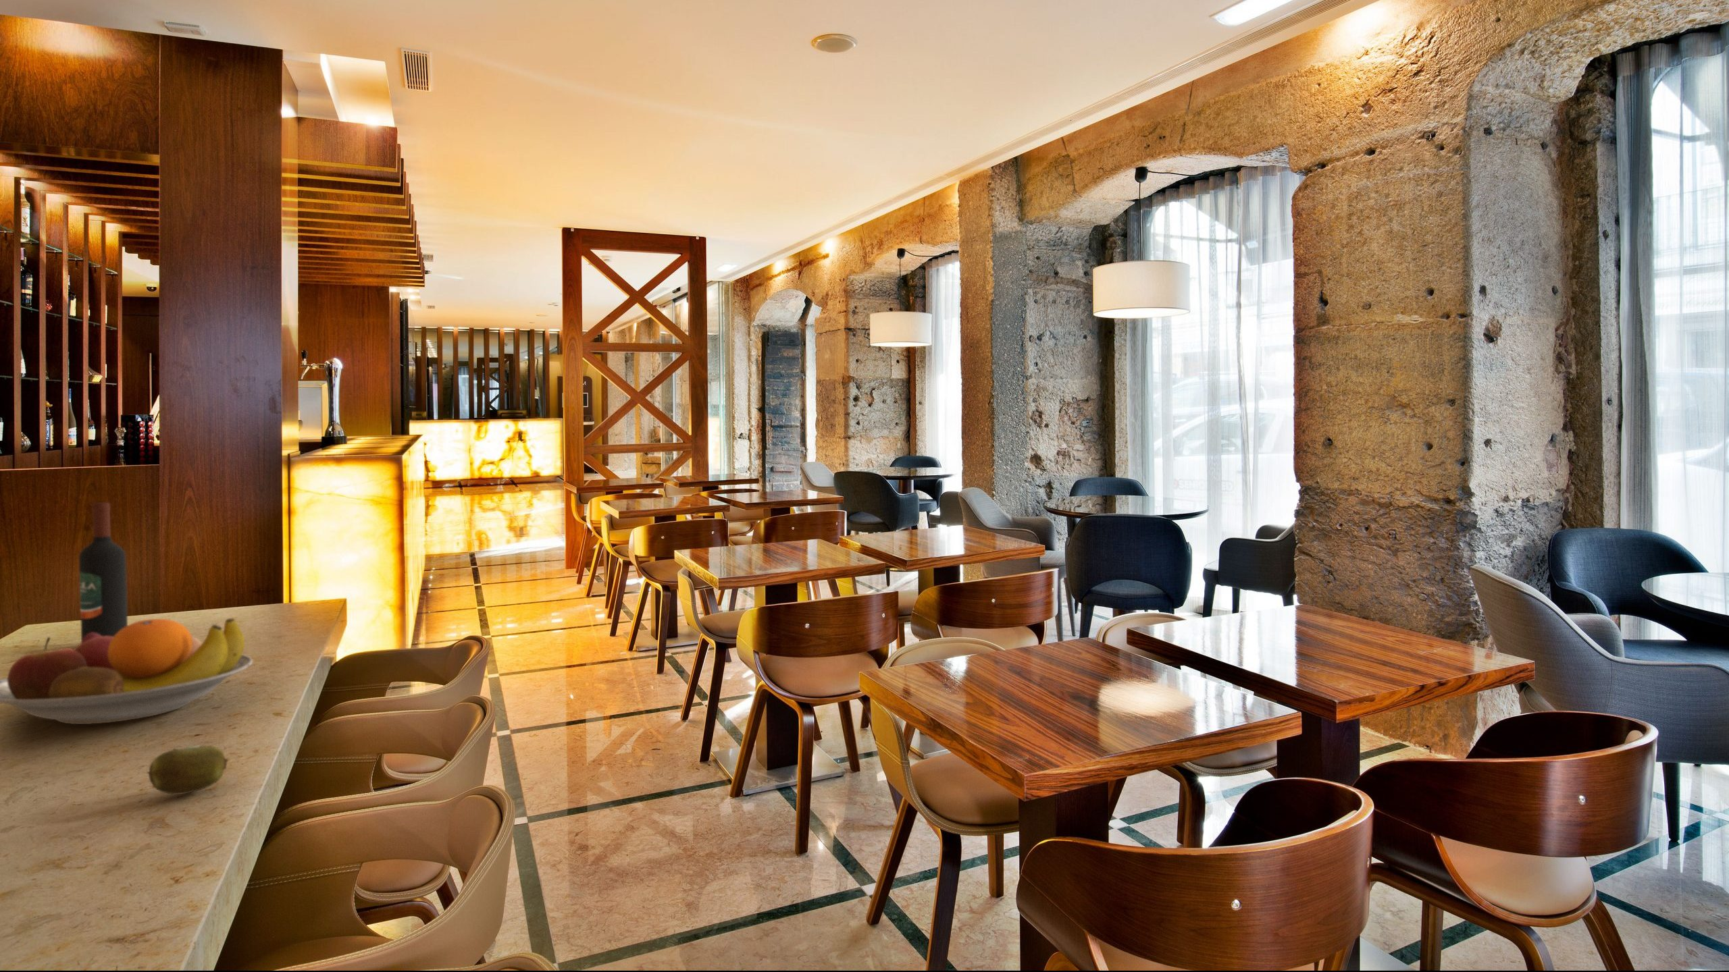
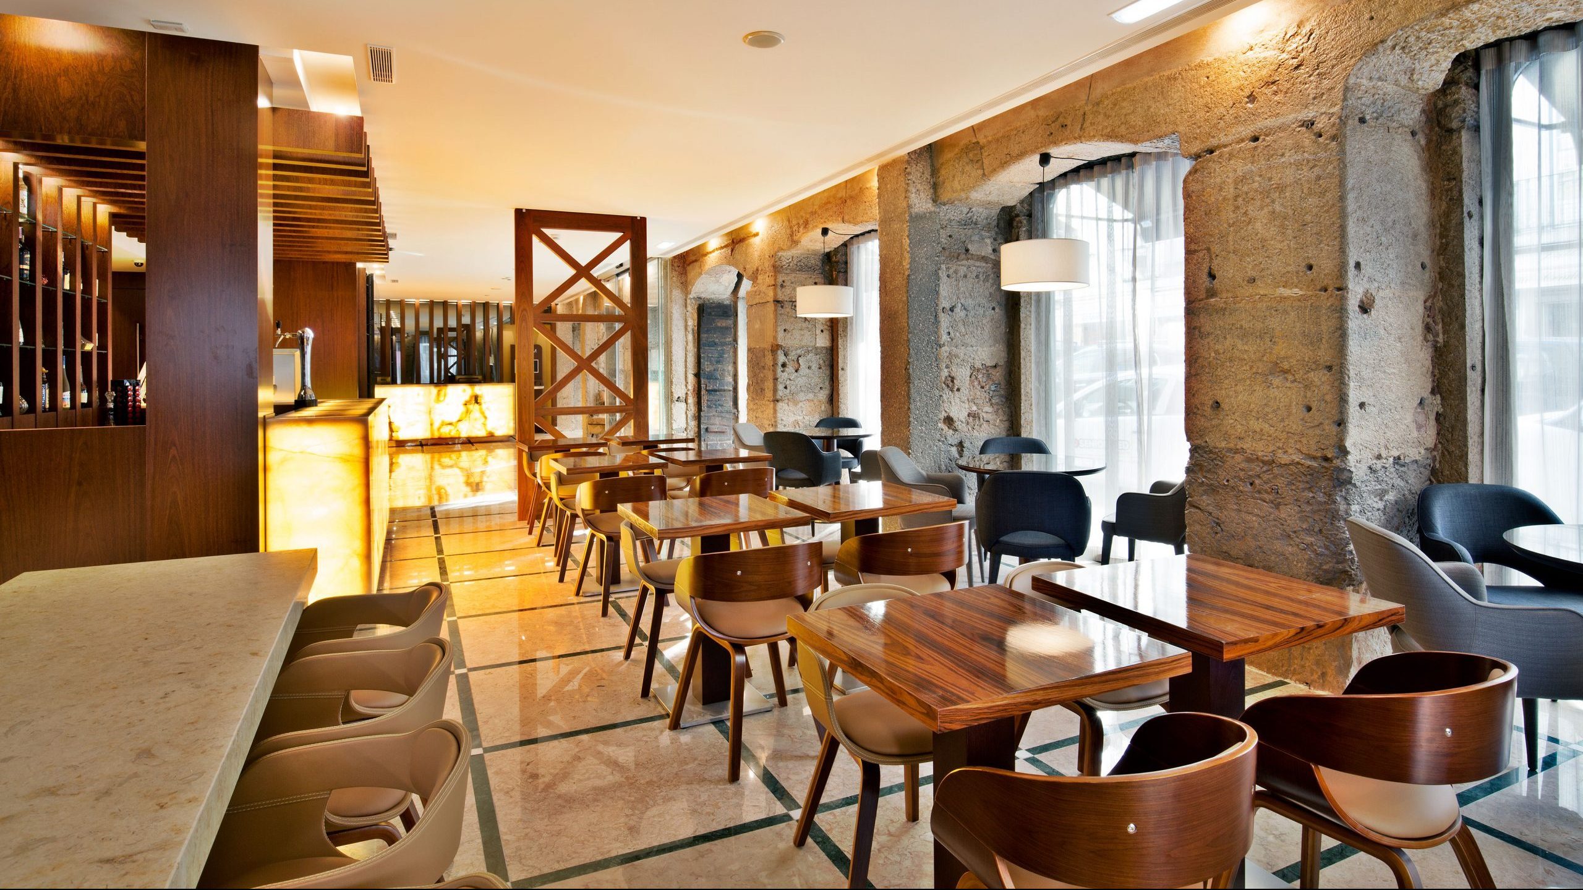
- wine bottle (102, 573)
- fruit (188, 769)
- fruit bowl (125, 665)
